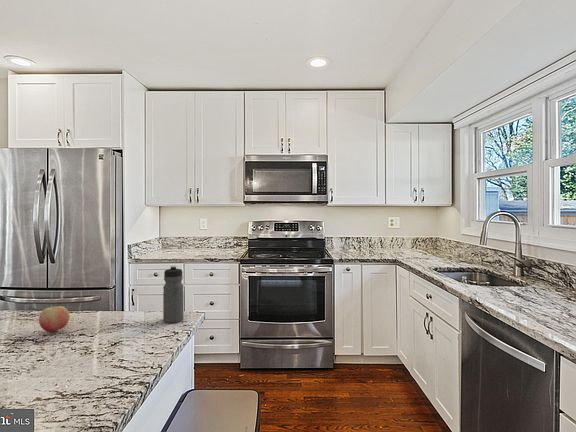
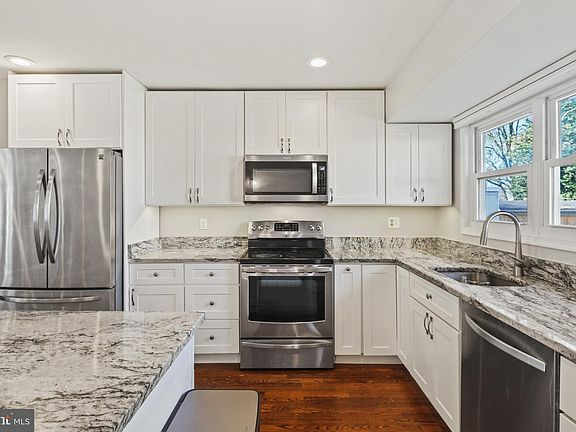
- water bottle (173, 292)
- fruit (54, 318)
